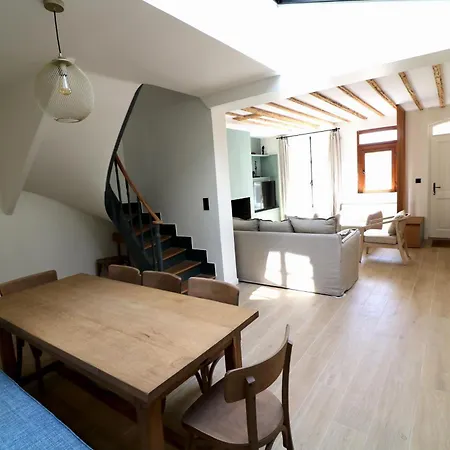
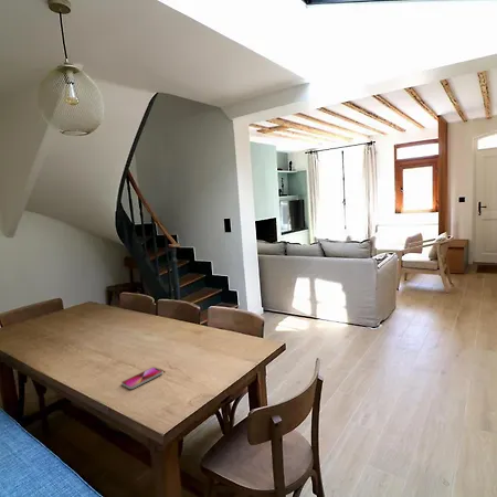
+ smartphone (142, 377)
